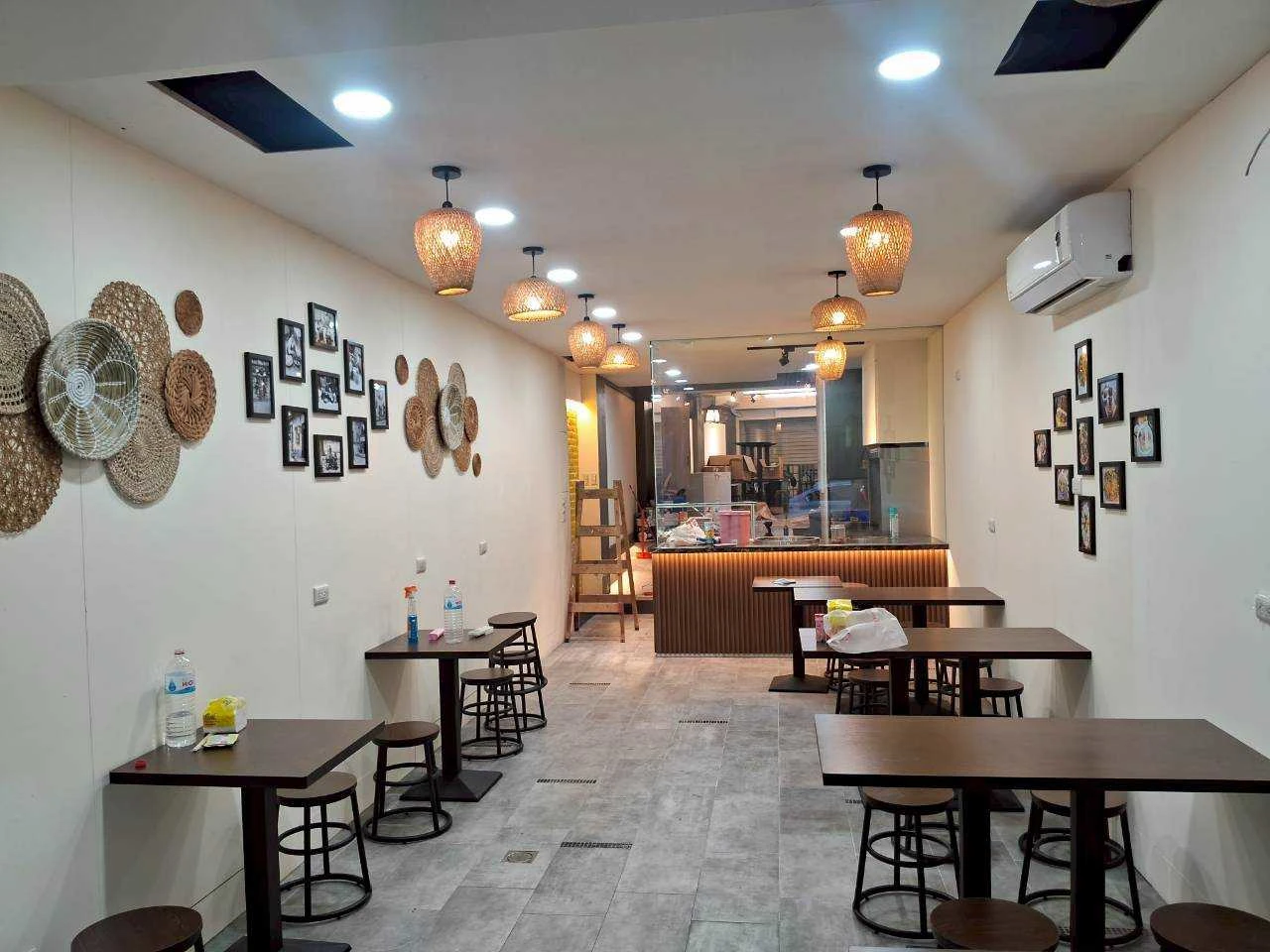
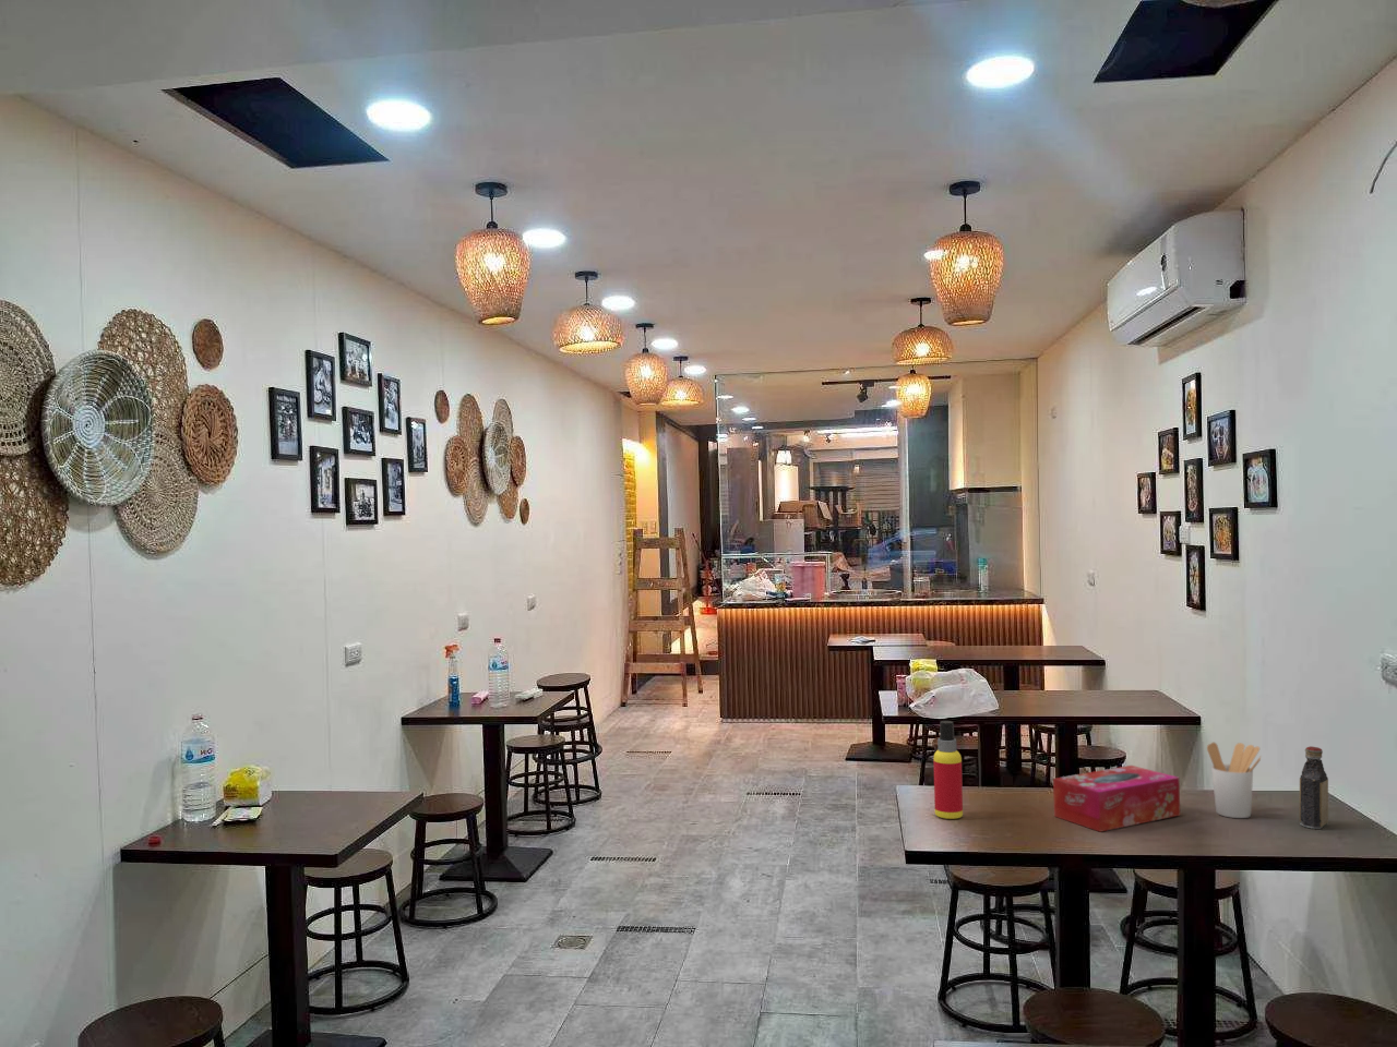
+ spray bottle (947, 768)
+ bottle (1313, 785)
+ utensil holder (1236, 778)
+ tissue box (1116, 796)
